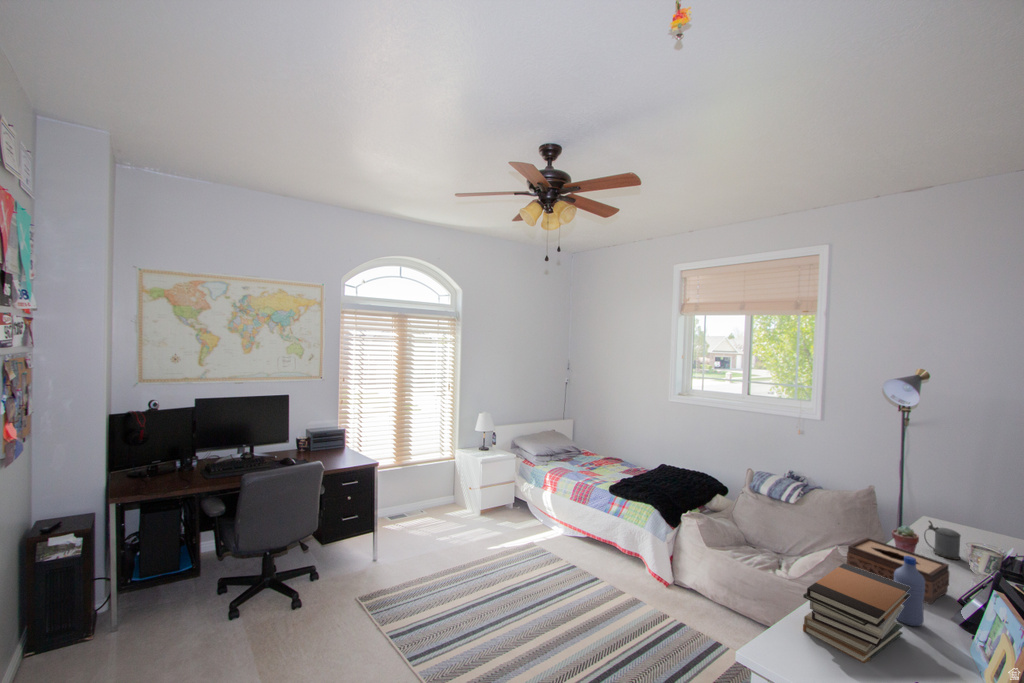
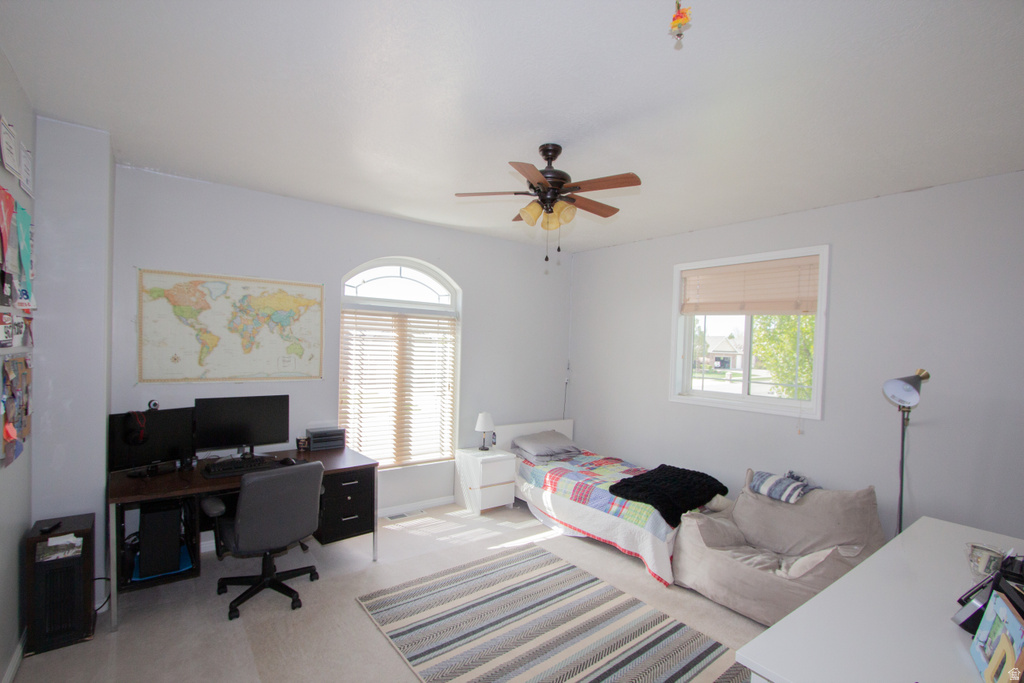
- book stack (856, 609)
- tissue box (896, 568)
- beer stein (942, 538)
- potted succulent (905, 539)
- water bottle (909, 589)
